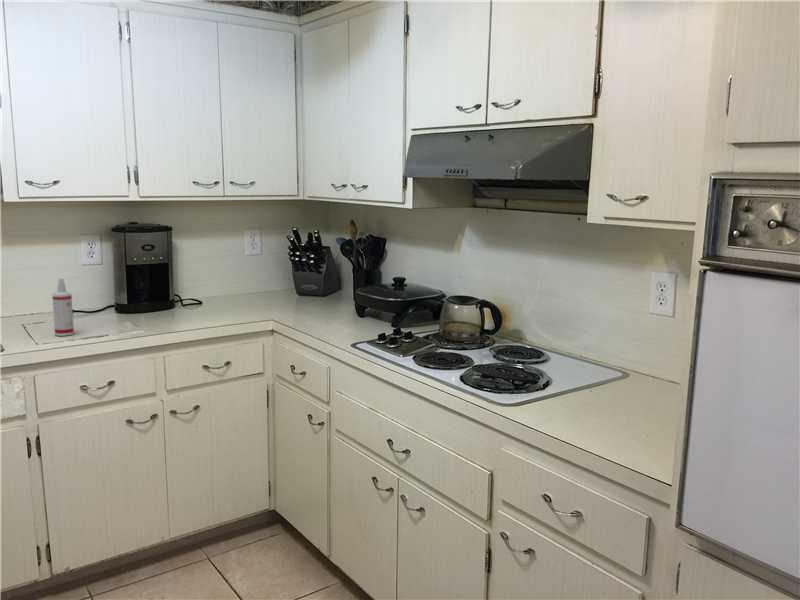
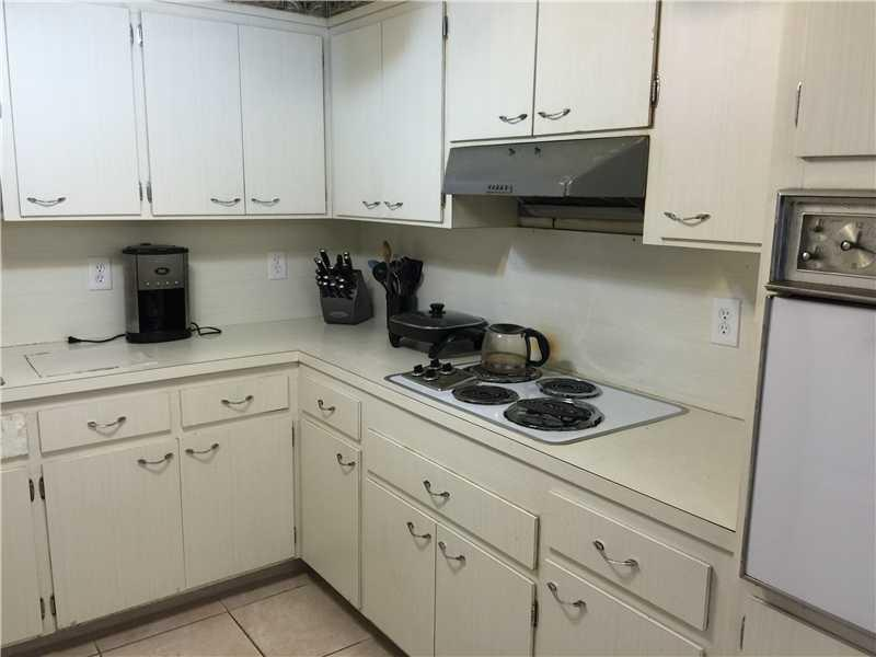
- spray bottle (62, 306)
